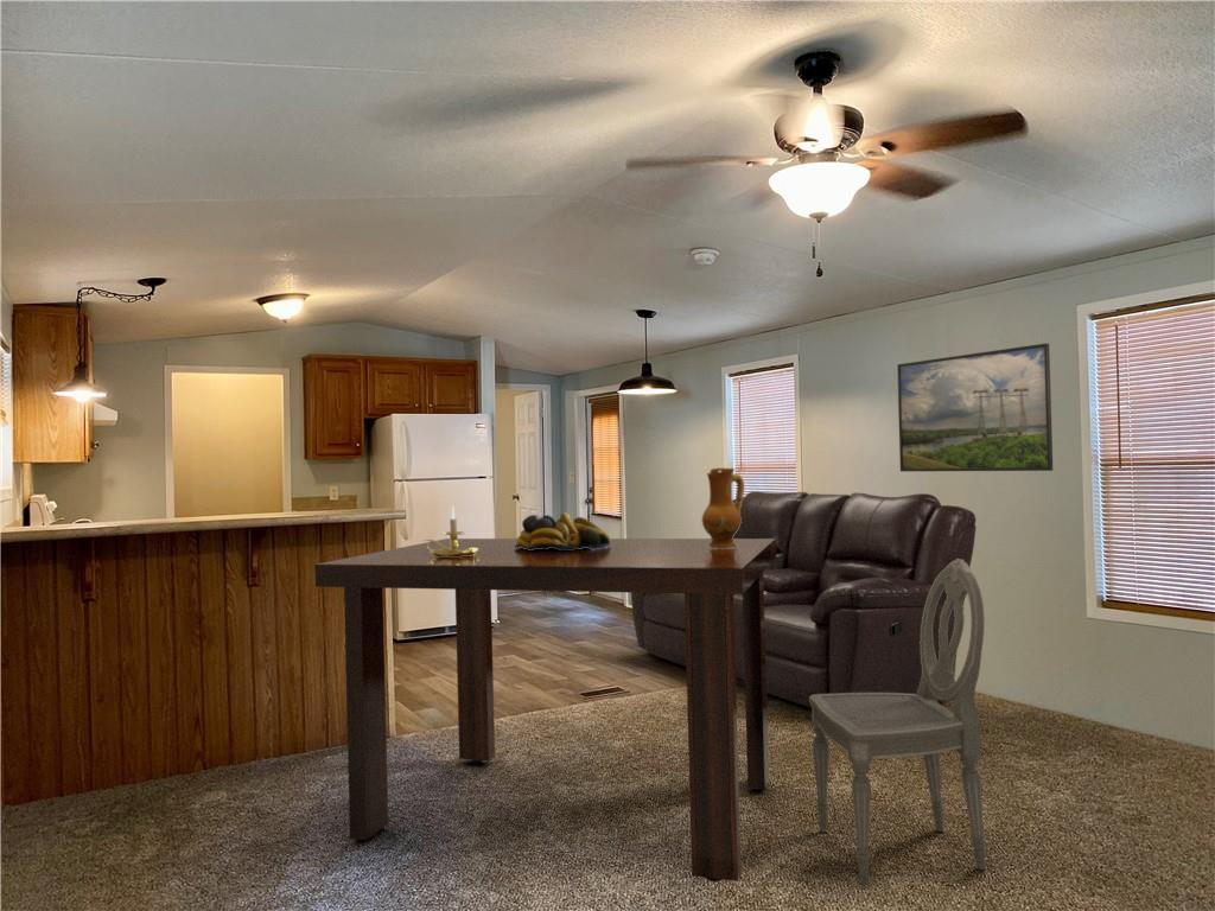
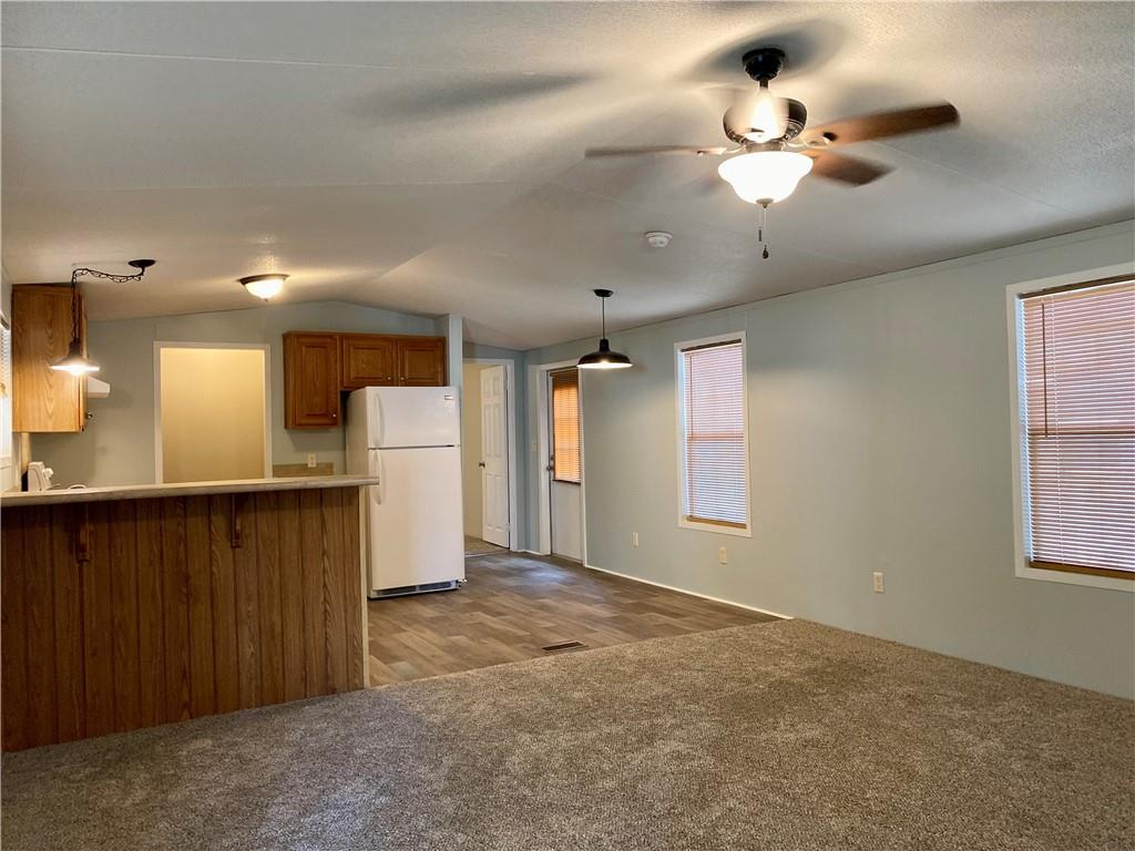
- sofa (783, 582)
- dining table (492, 680)
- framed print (968, 413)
- candle holder (451, 529)
- fruit bowl (561, 529)
- ceramic jug (723, 507)
- dining chair (896, 706)
